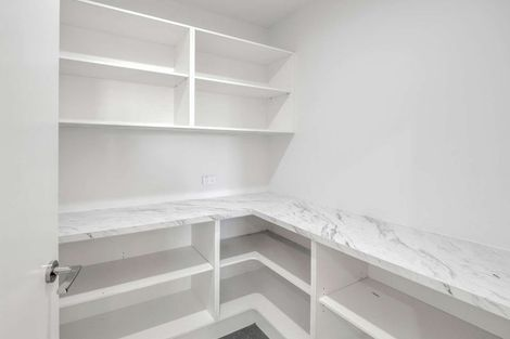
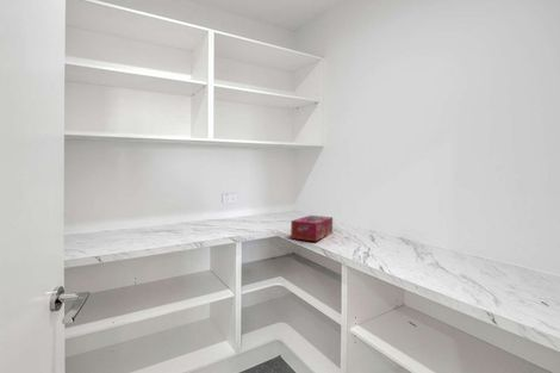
+ tissue box (312, 226)
